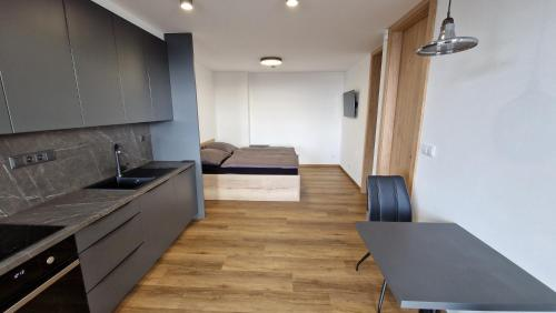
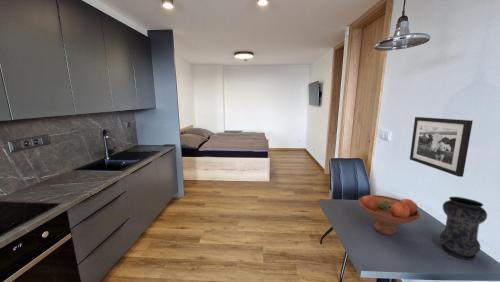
+ fruit bowl (386, 213)
+ vase (461, 226)
+ picture frame (436, 143)
